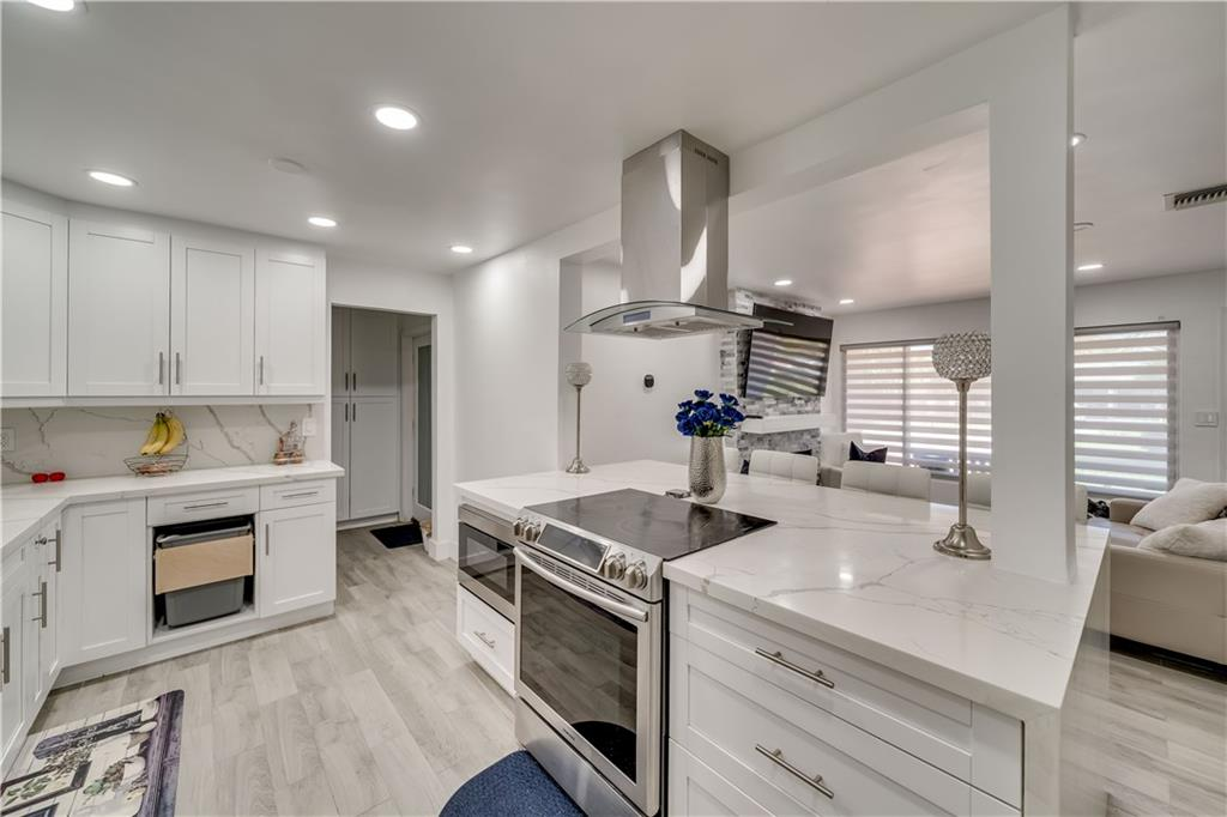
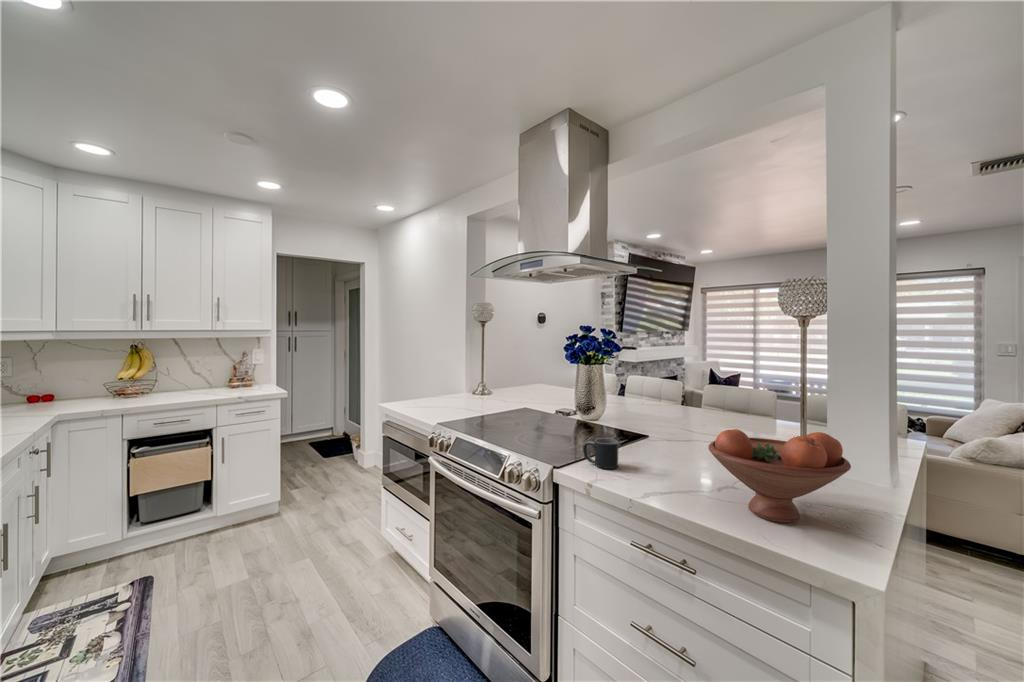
+ mug (600, 452)
+ fruit bowl (773, 470)
